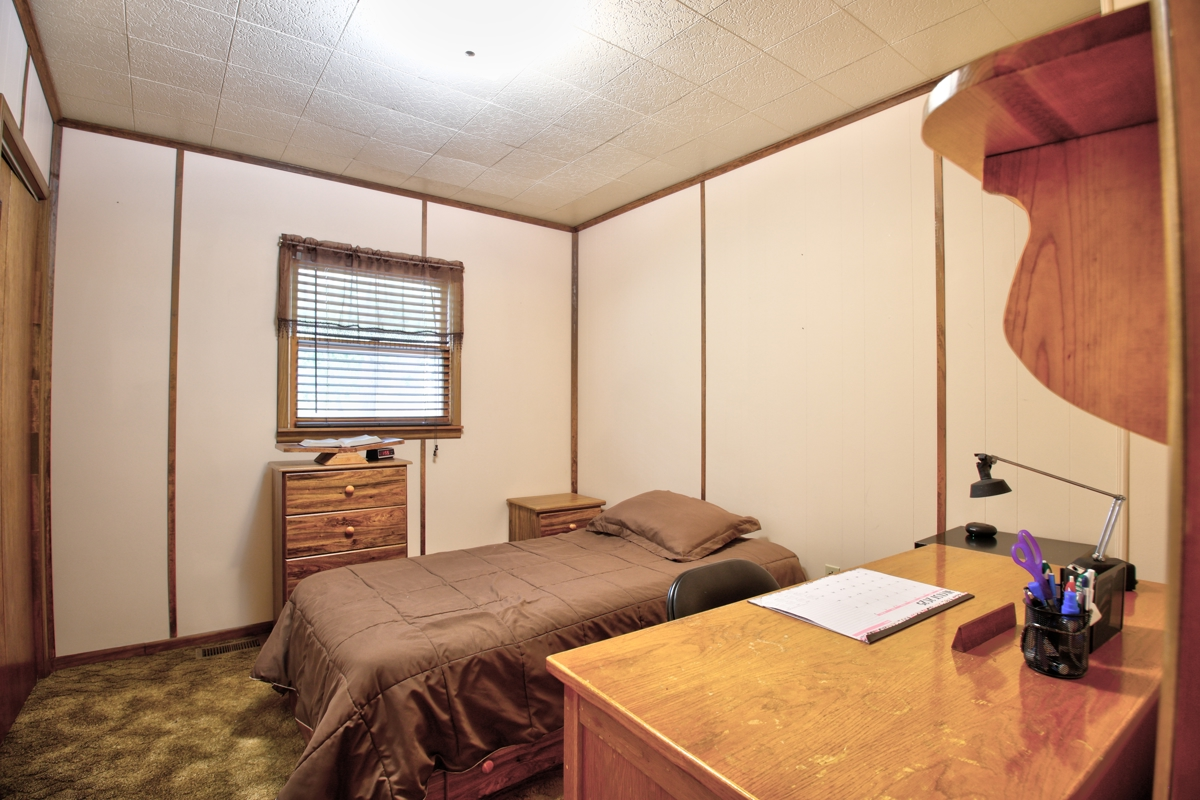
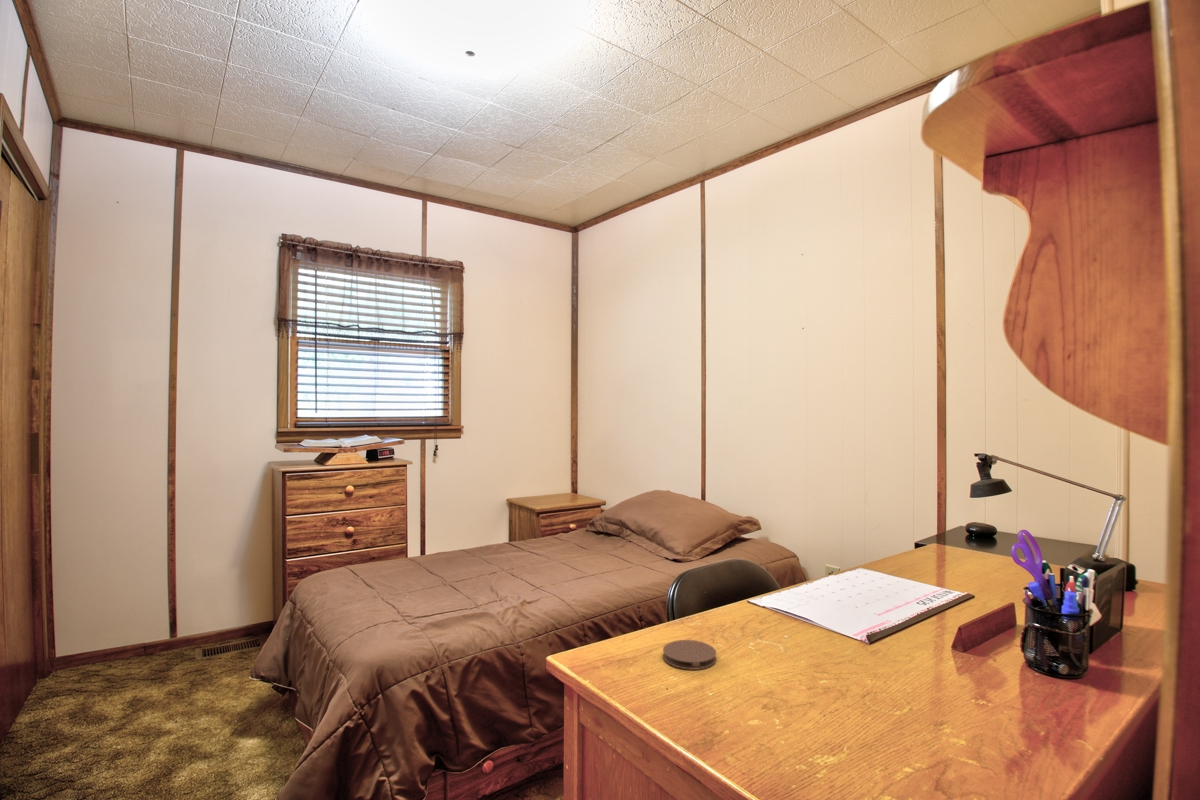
+ coaster (689, 654)
